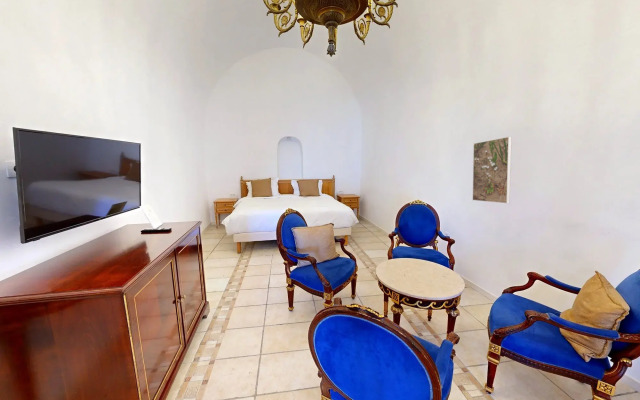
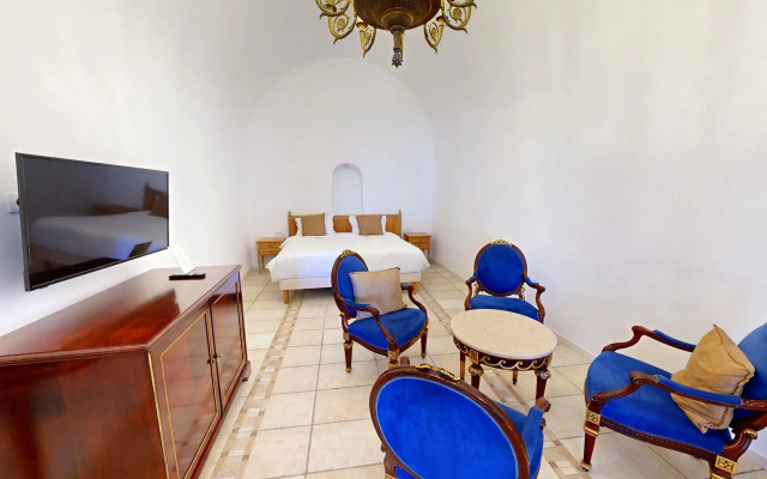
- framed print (490, 171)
